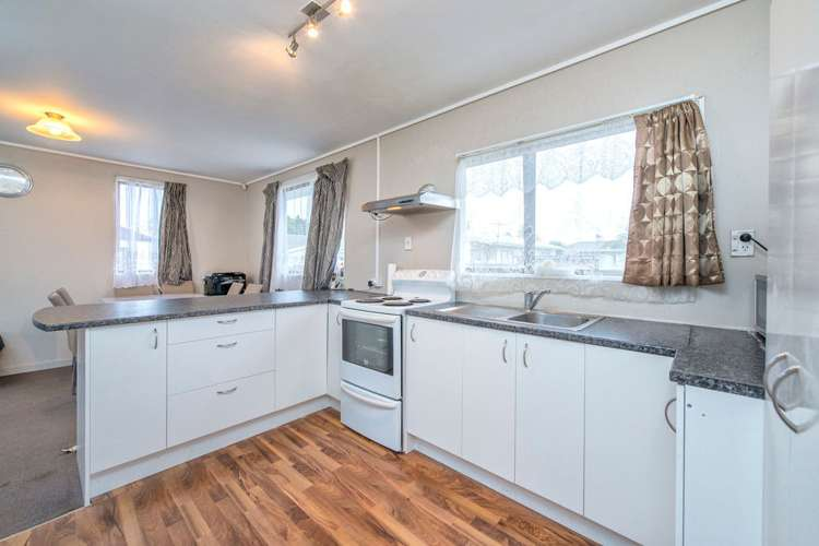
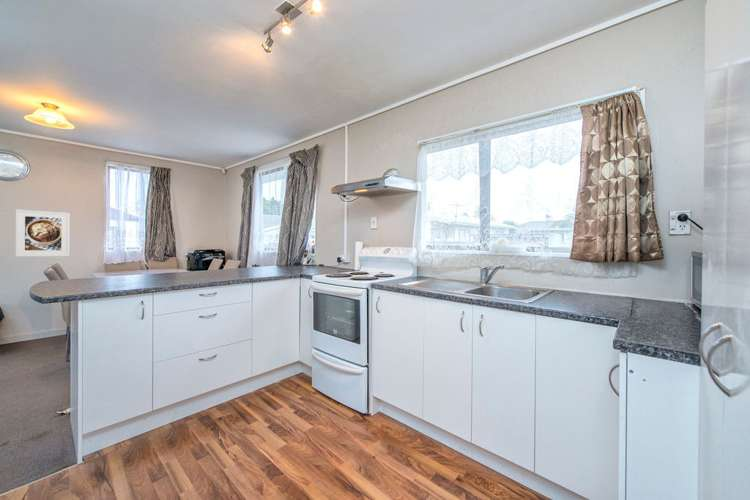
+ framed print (43, 233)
